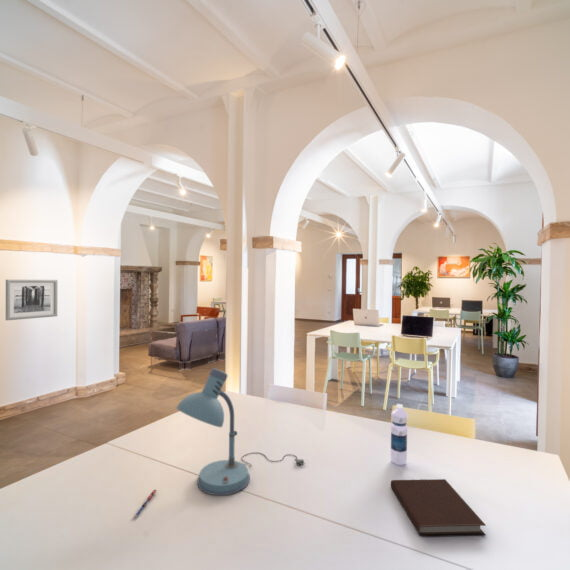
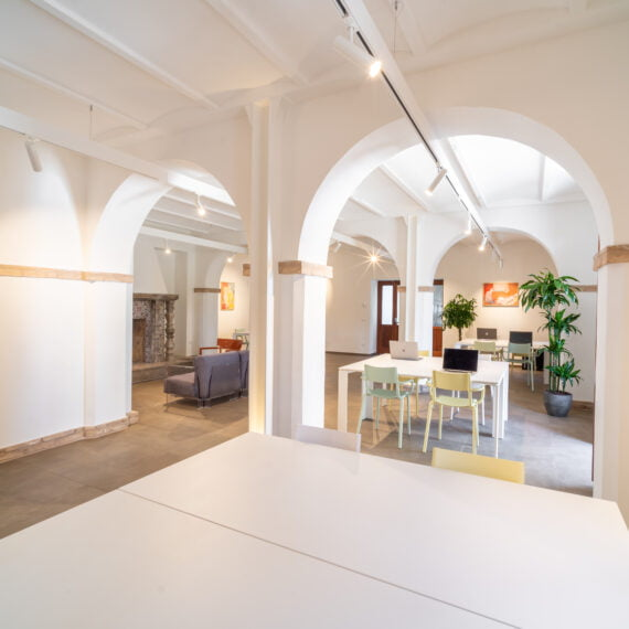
- wall art (33, 298)
- desk lamp (233, 419)
- pen (145, 502)
- notebook (433, 504)
- water bottle (399, 433)
